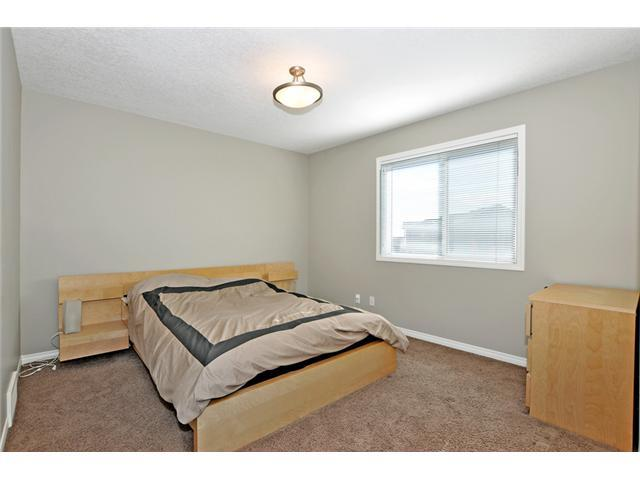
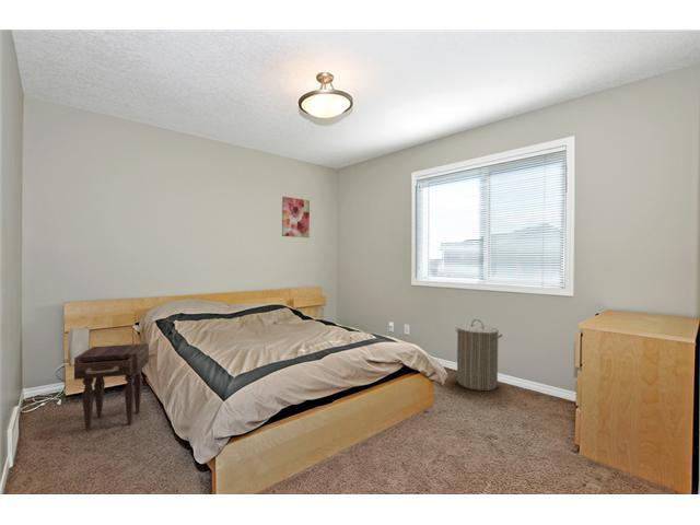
+ nightstand (104, 386)
+ laundry hamper (477, 351)
+ wall art (295, 218)
